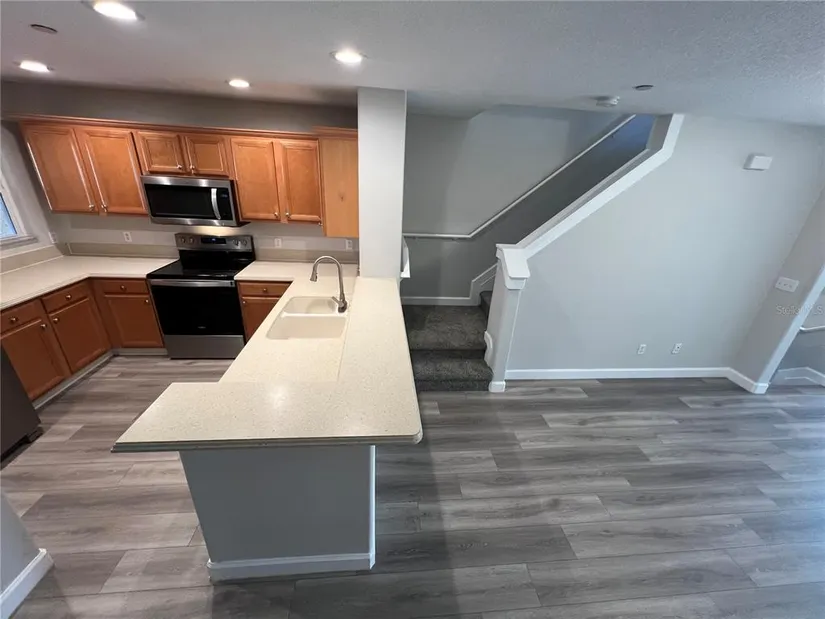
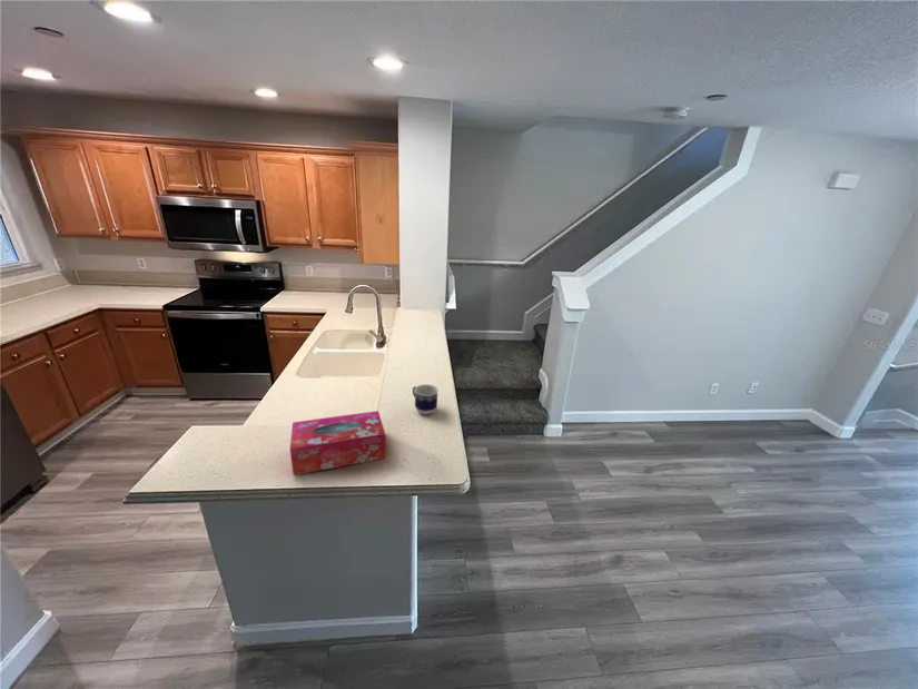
+ cup (423, 398)
+ tissue box (338, 440)
